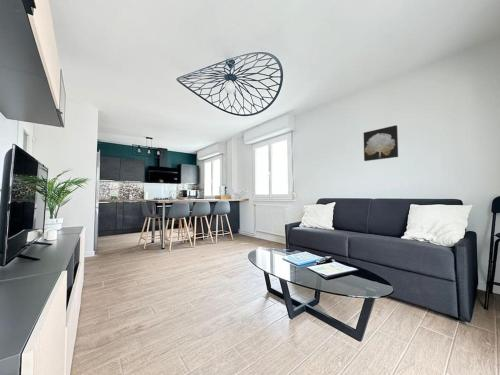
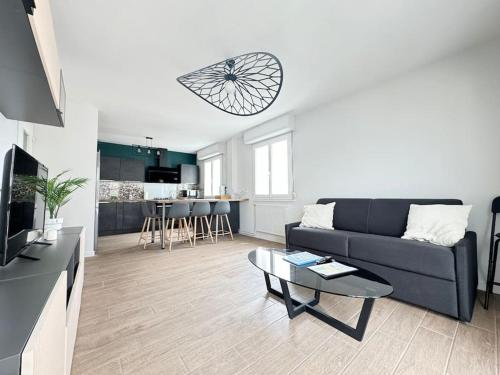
- wall art (380, 144)
